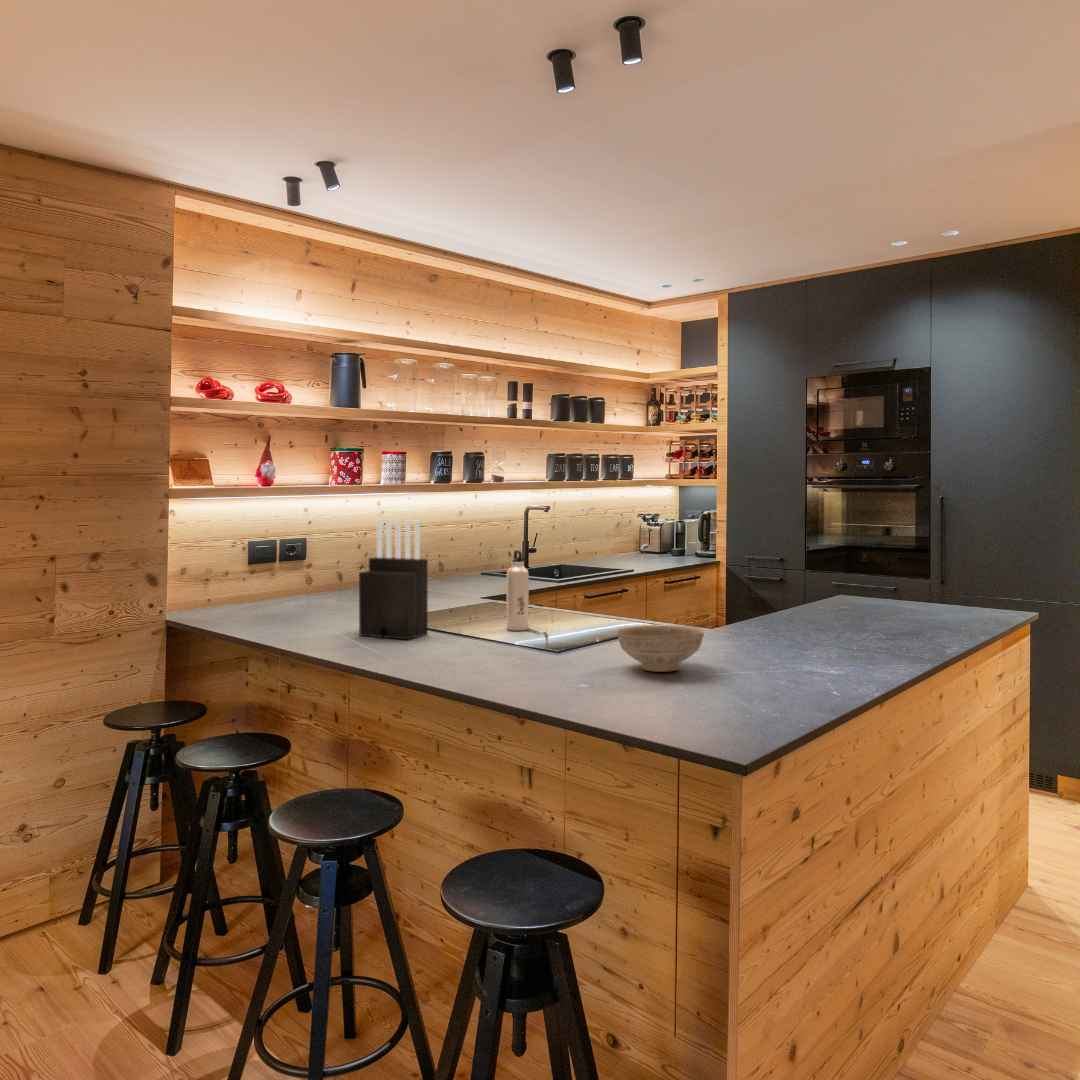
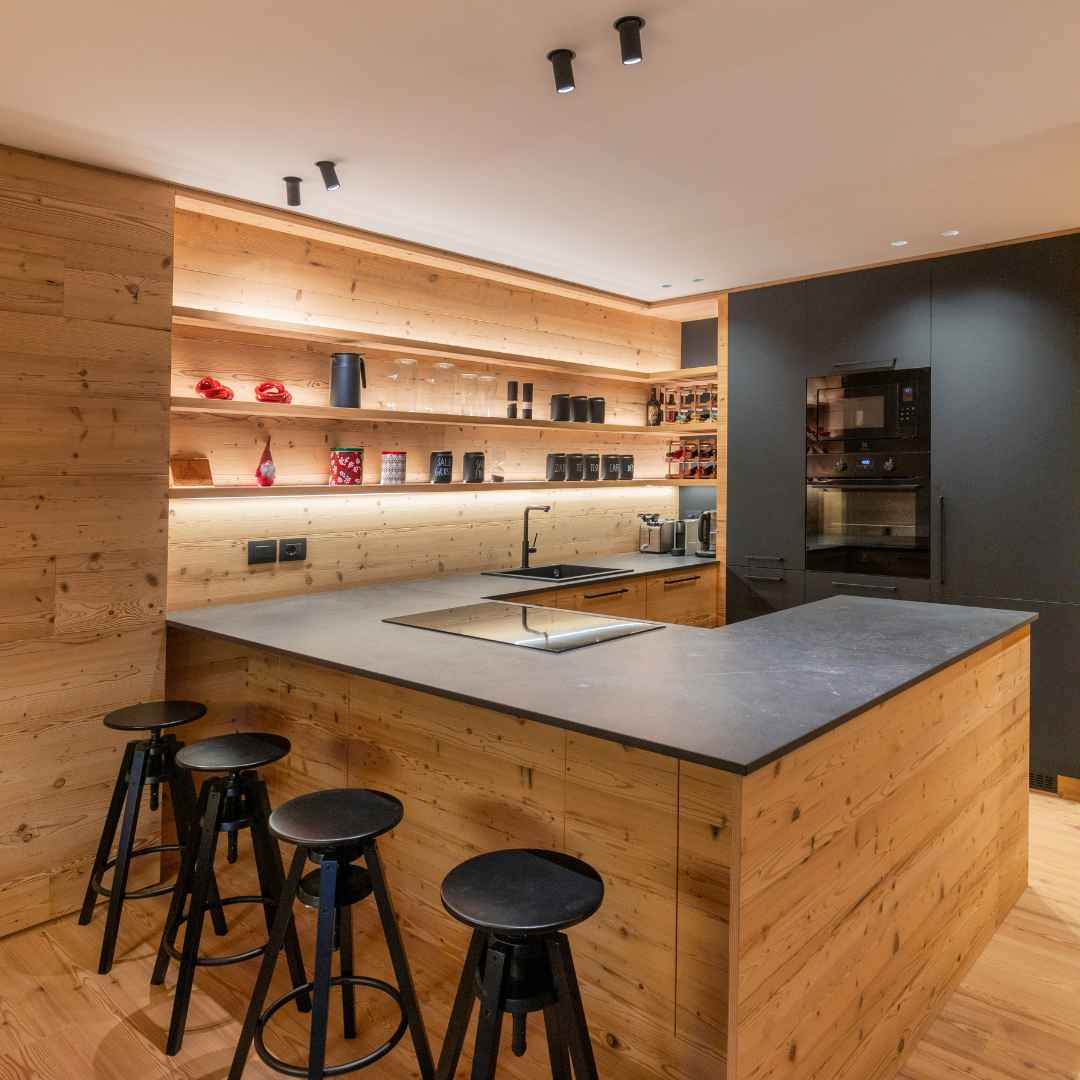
- water bottle (517, 589)
- knife block (391, 578)
- decorative bowl (659, 649)
